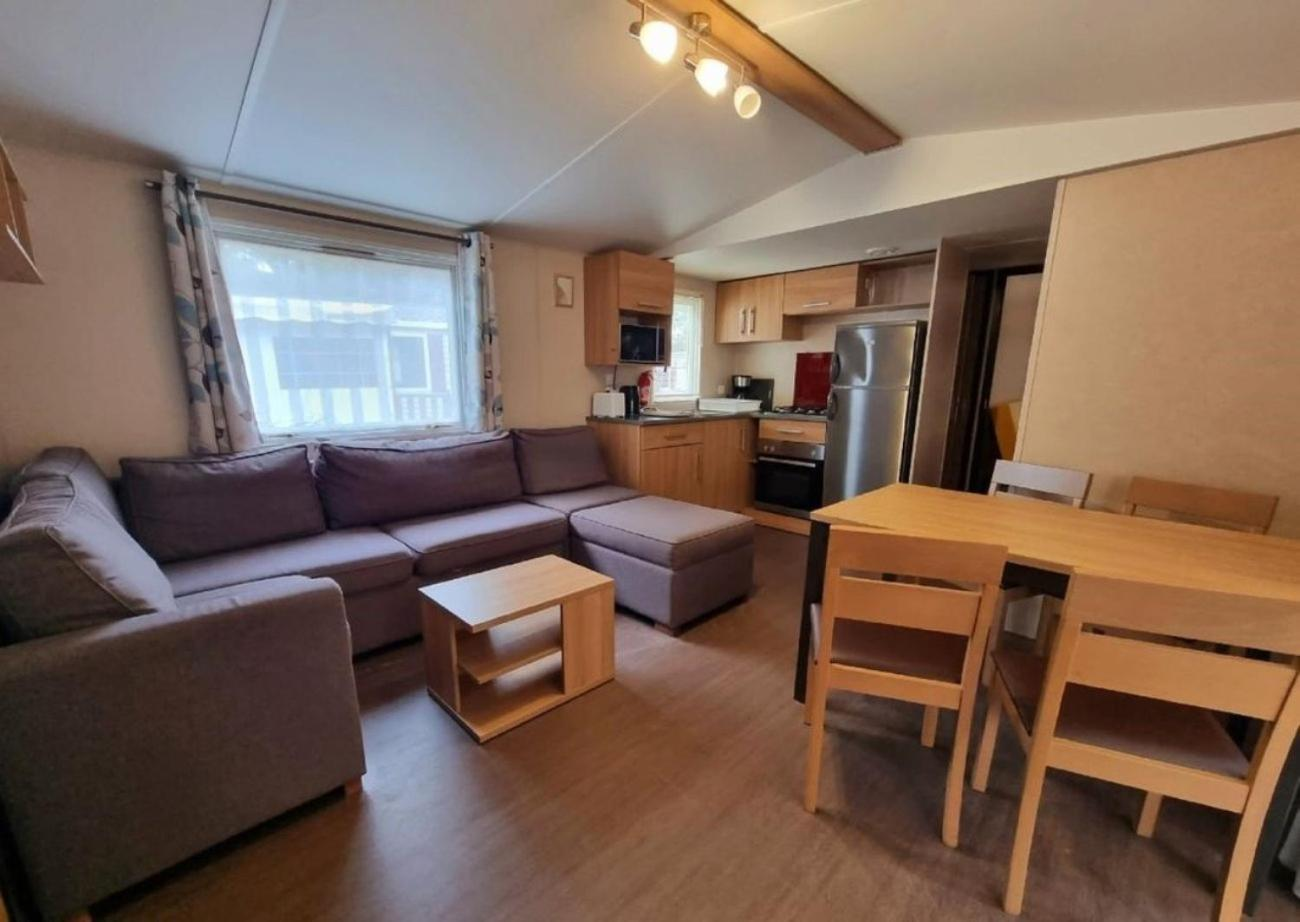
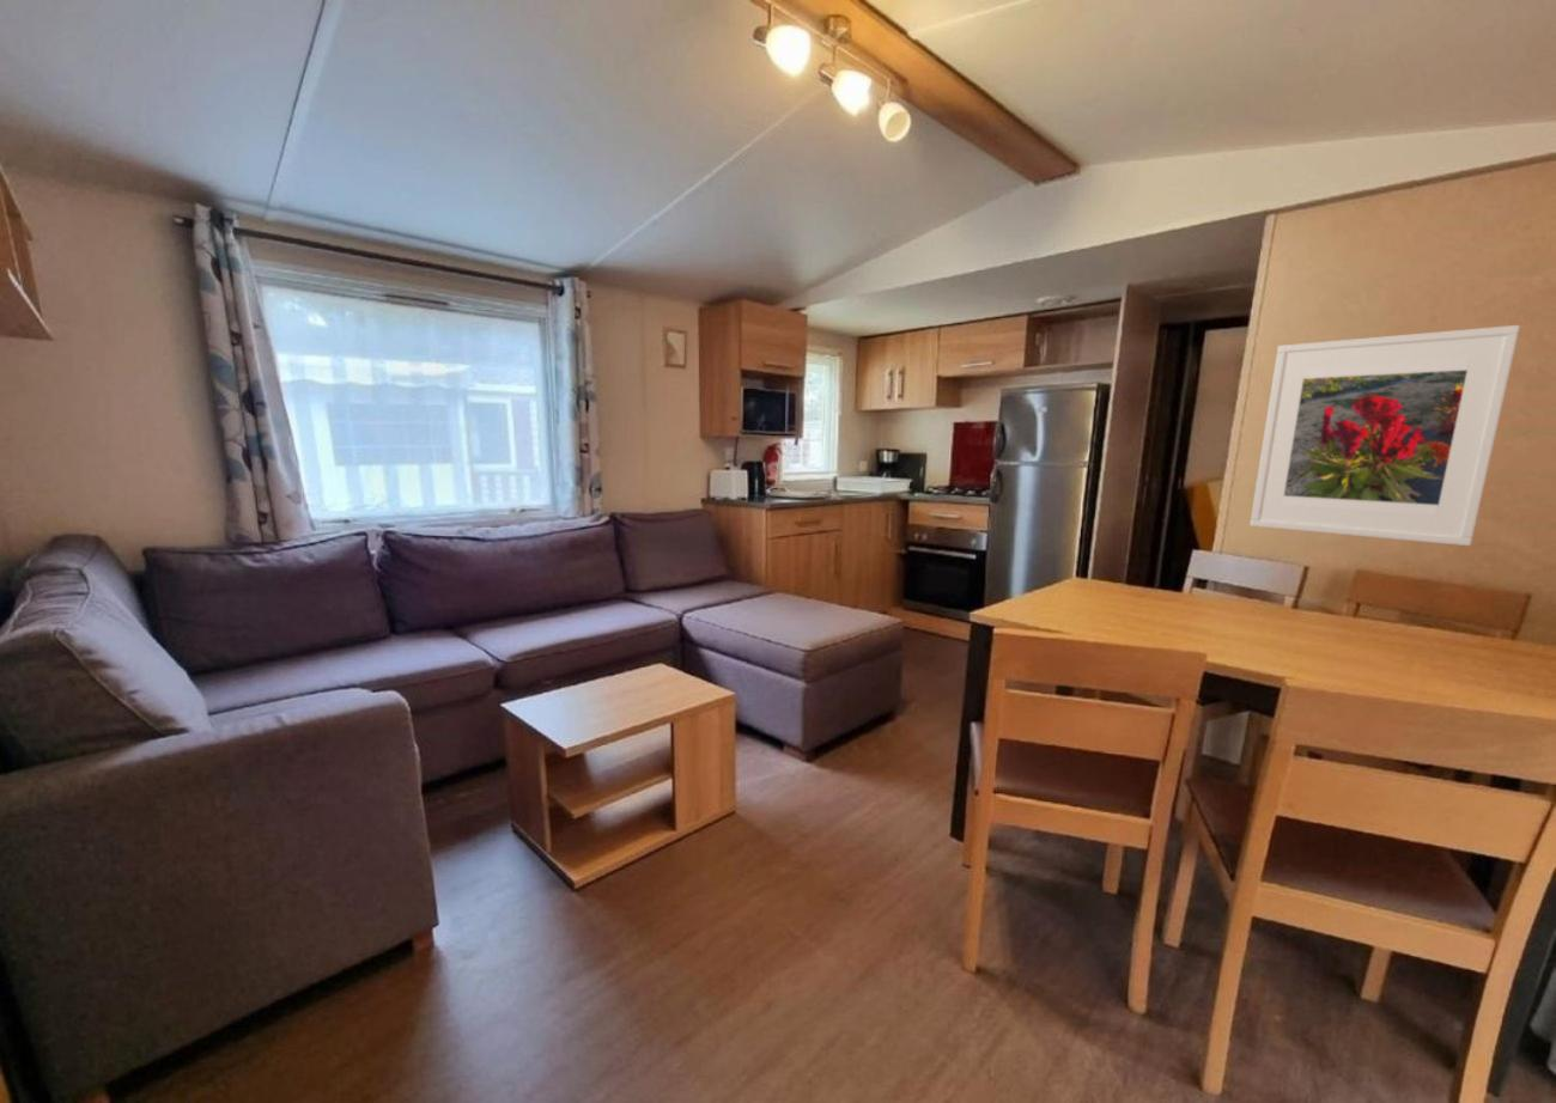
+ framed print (1367, 438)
